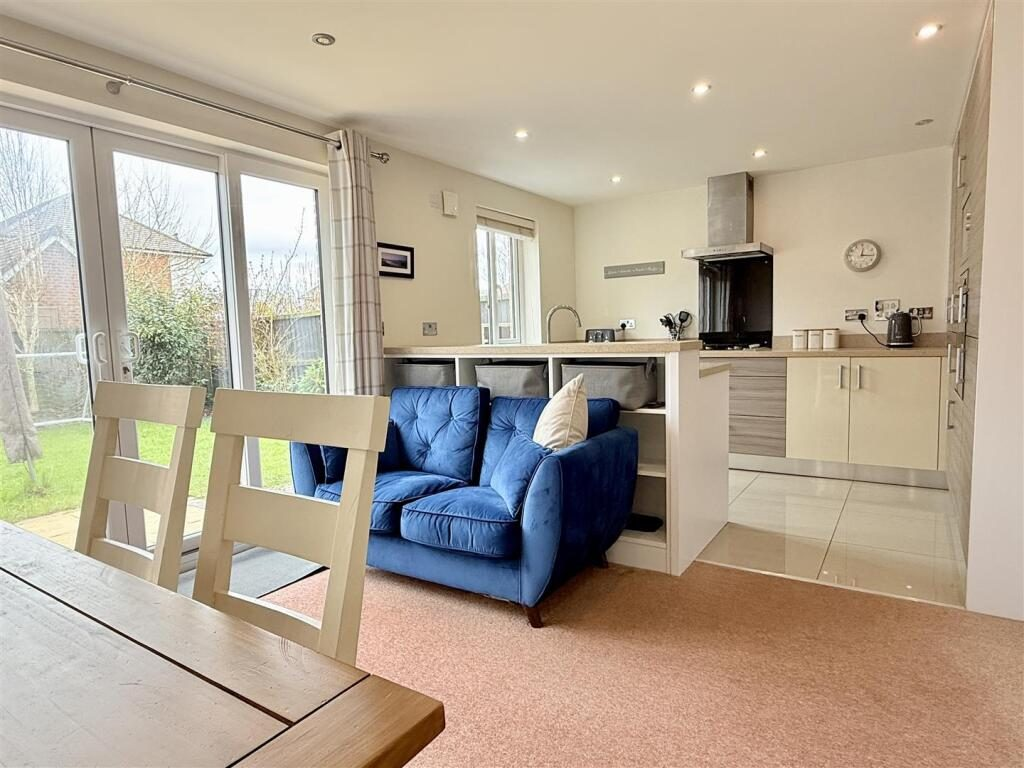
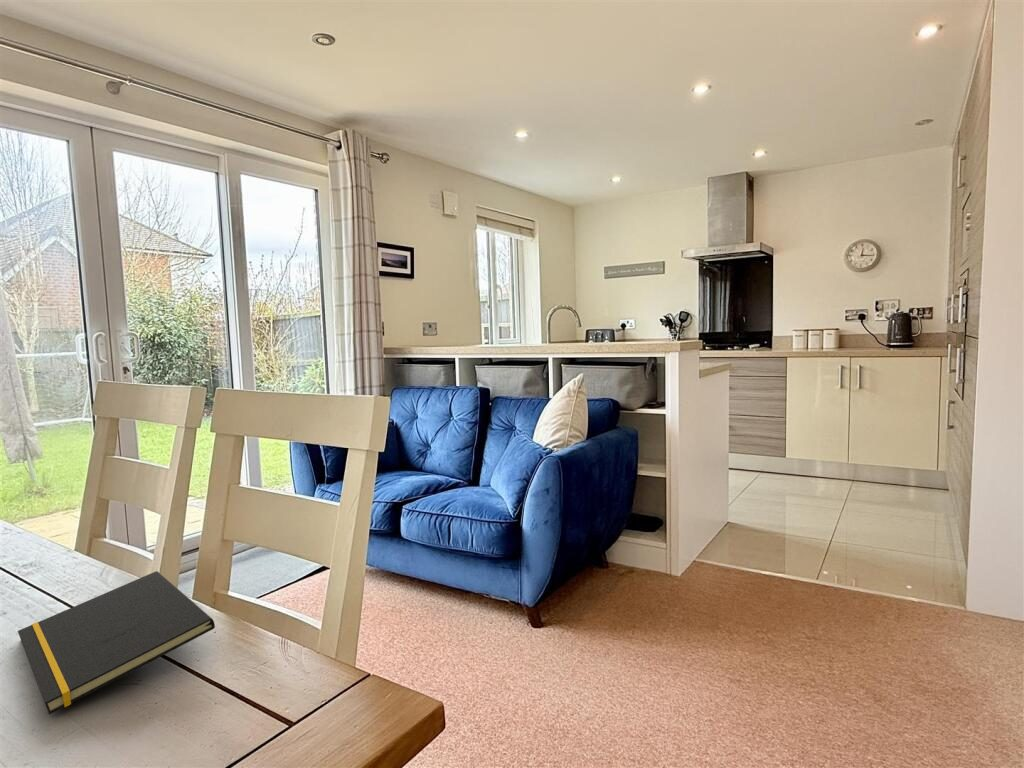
+ notepad (113, 629)
